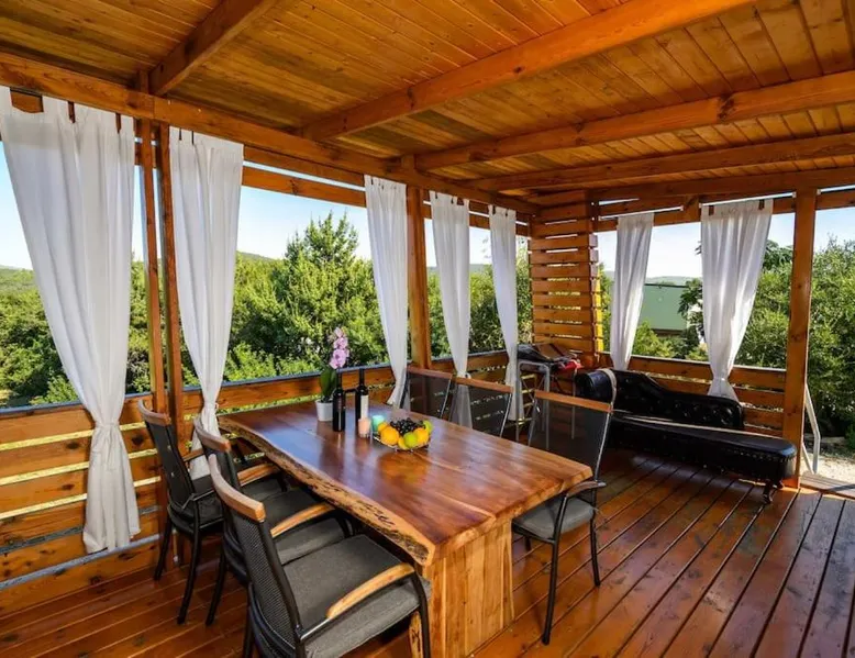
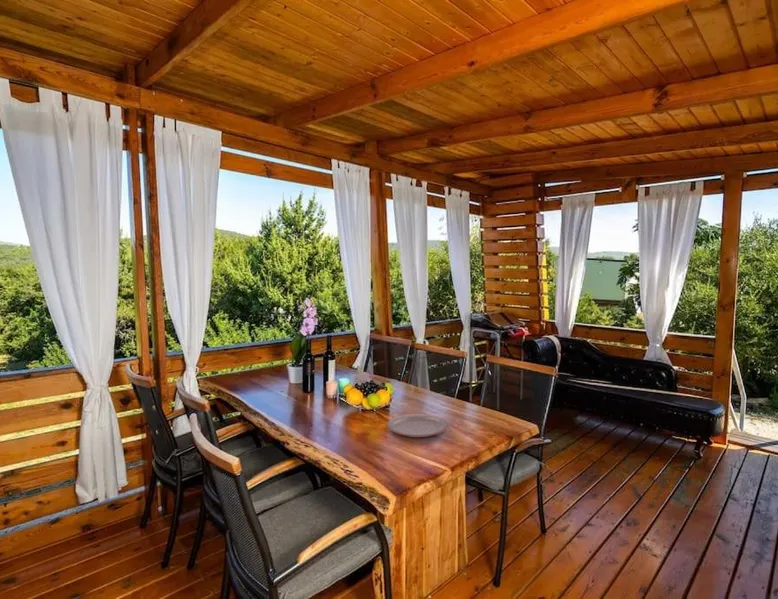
+ plate (417, 426)
